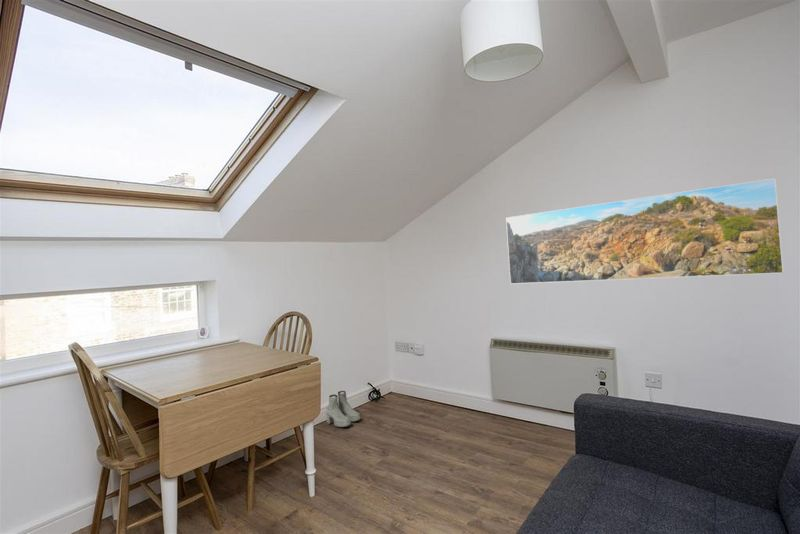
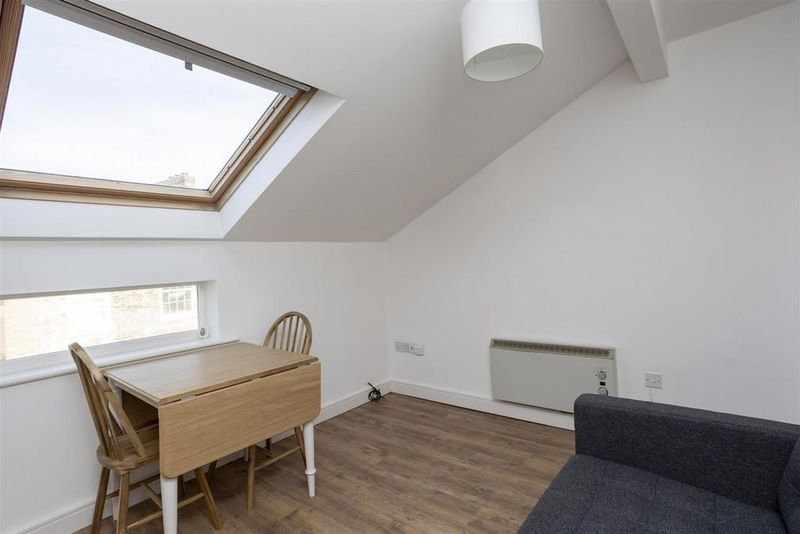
- boots (342, 407)
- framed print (620, 240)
